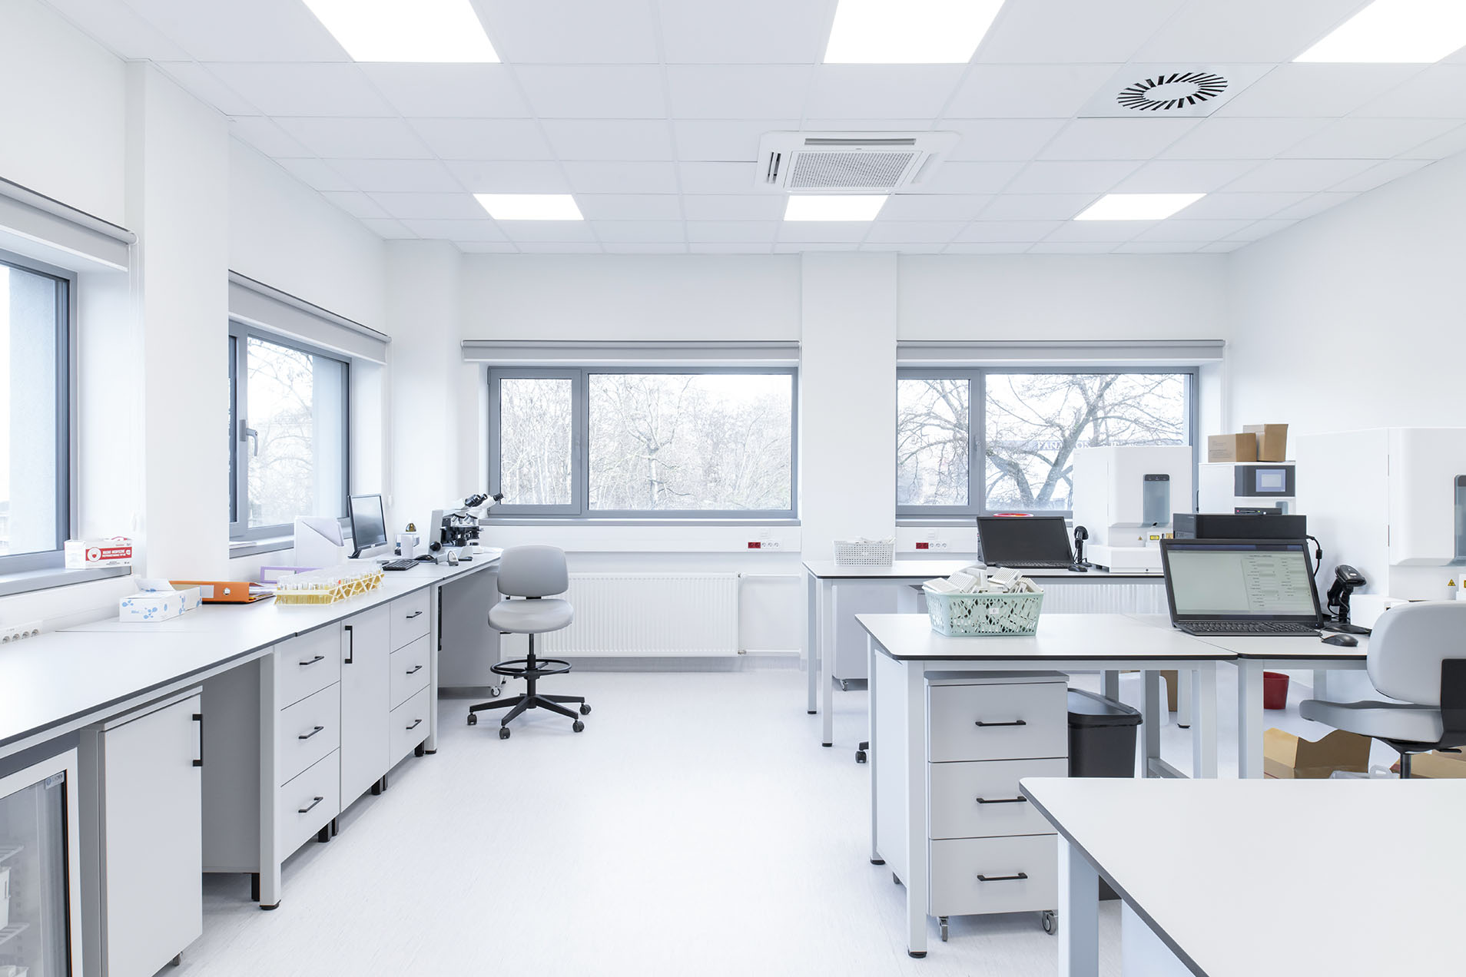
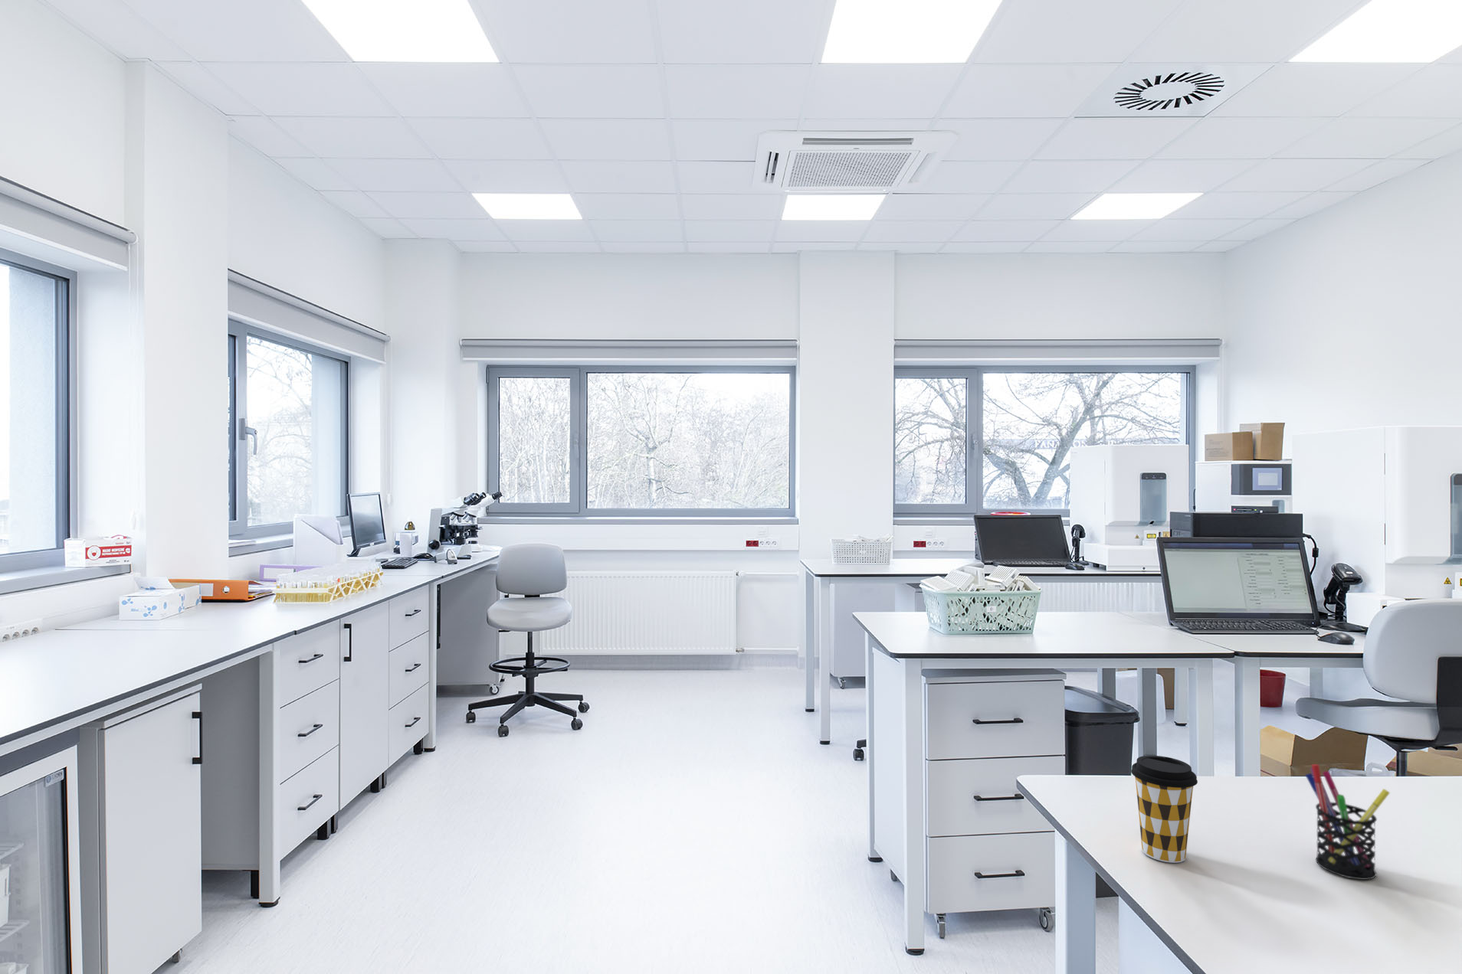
+ coffee cup (1163, 809)
+ pen holder (1341, 820)
